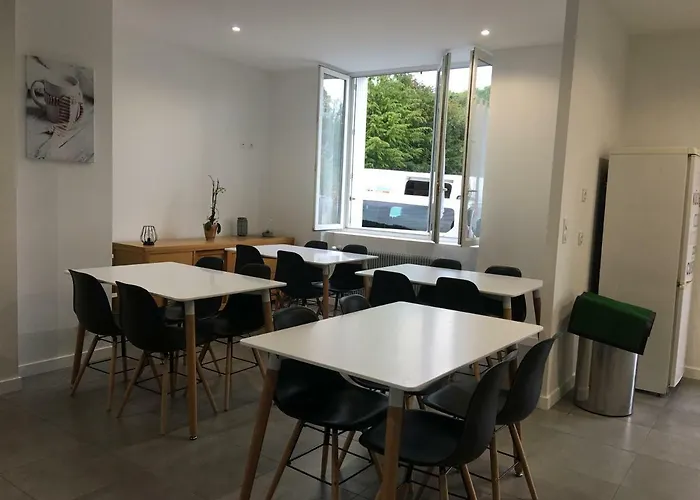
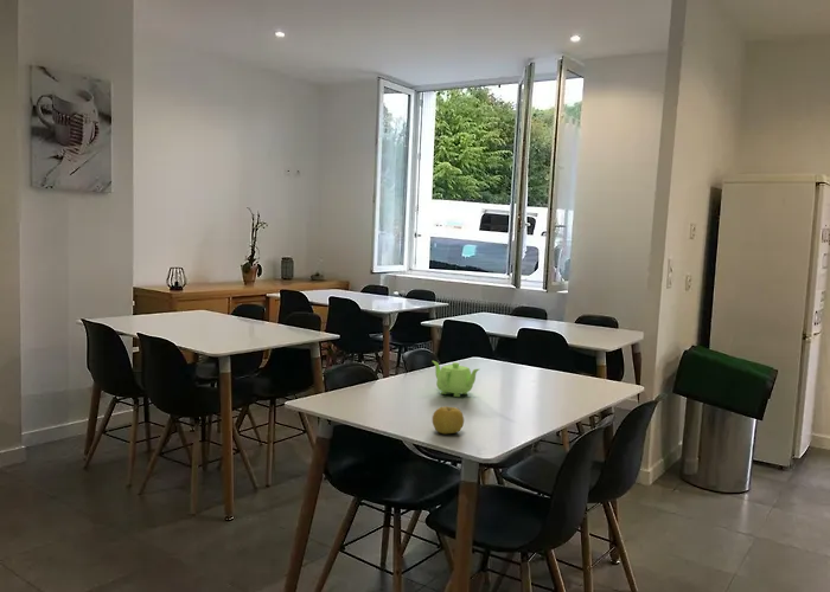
+ teapot (453, 379)
+ fruit (448, 419)
